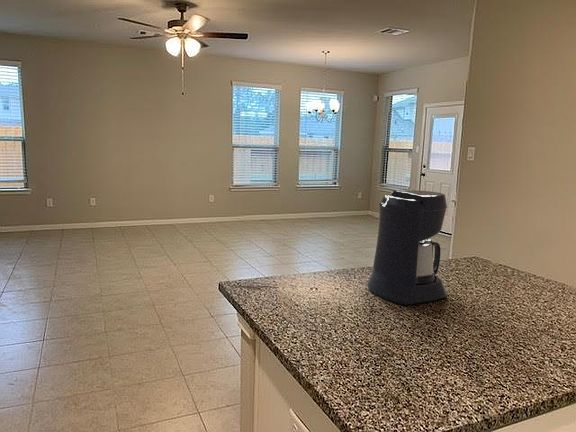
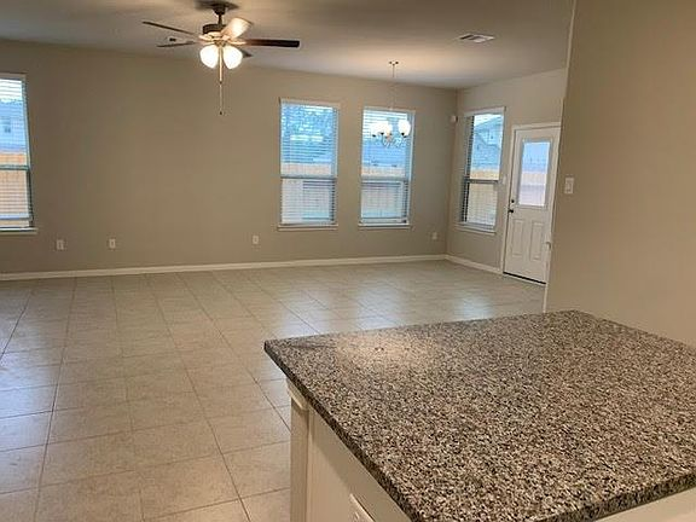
- coffee maker (409, 242)
